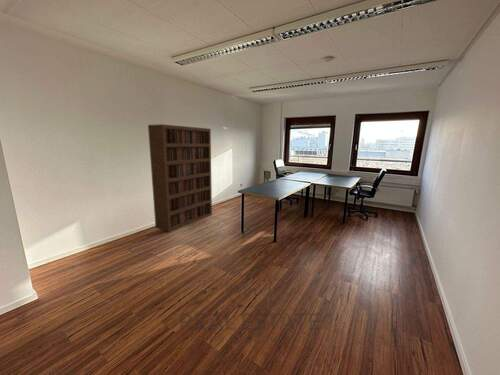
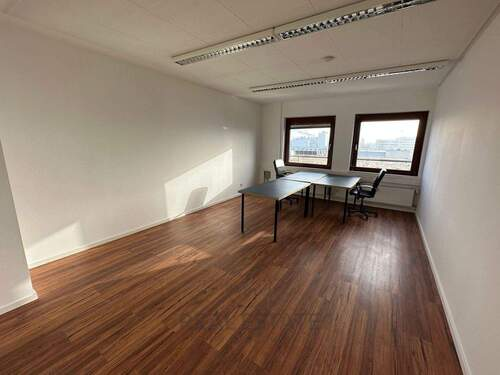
- bookcase (184, 176)
